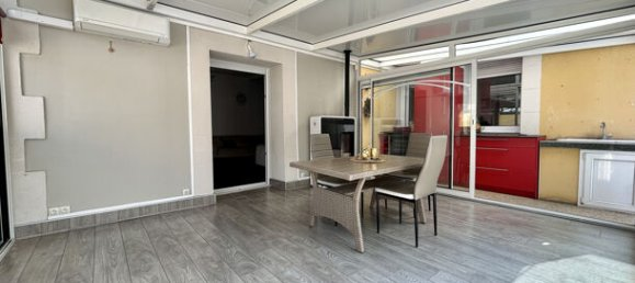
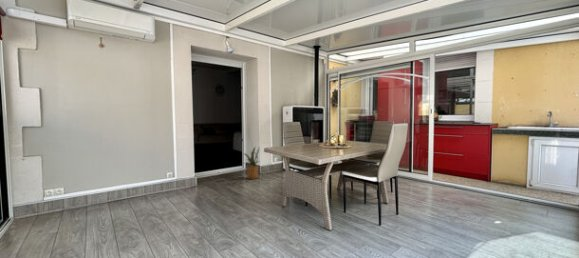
+ house plant (250, 162)
